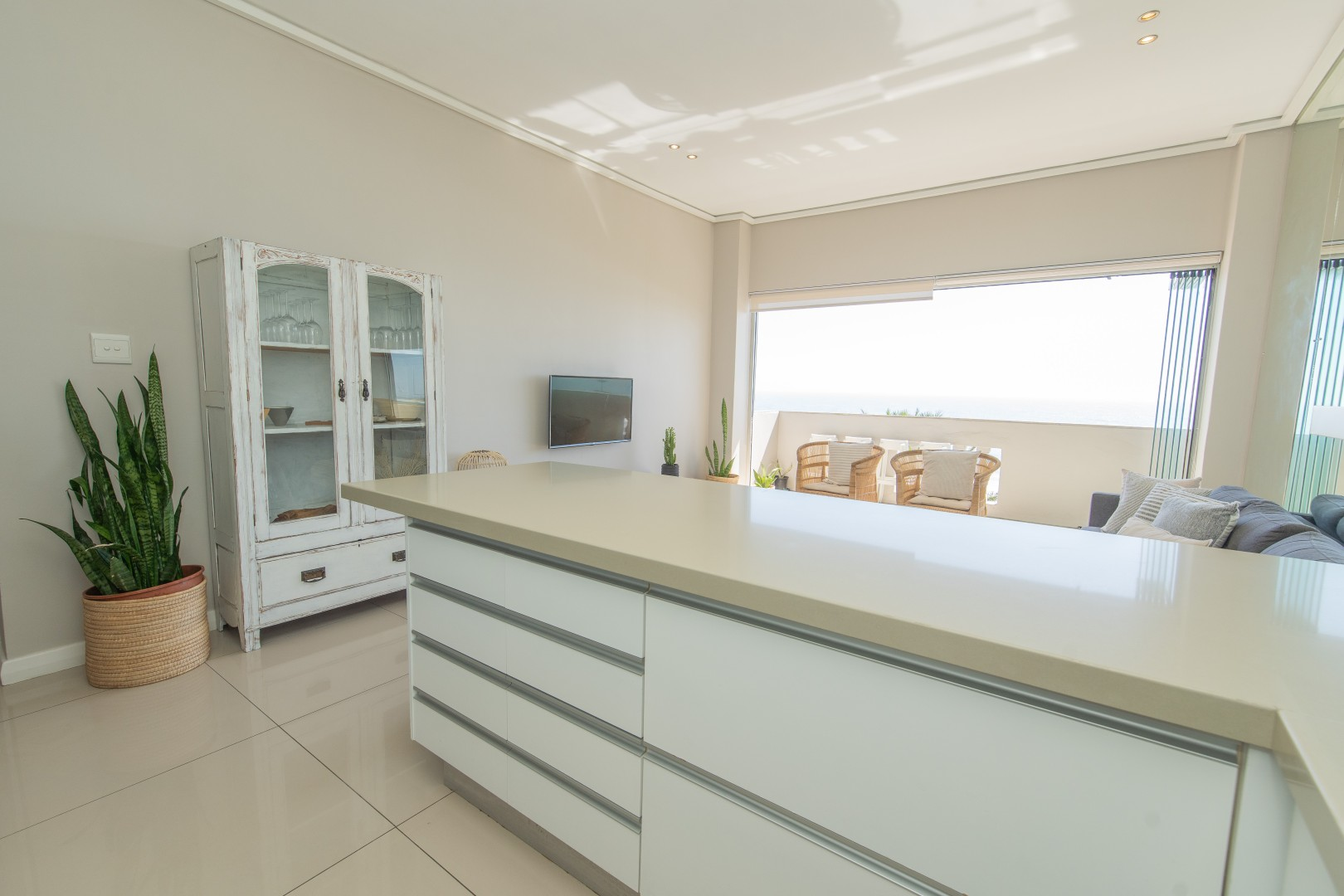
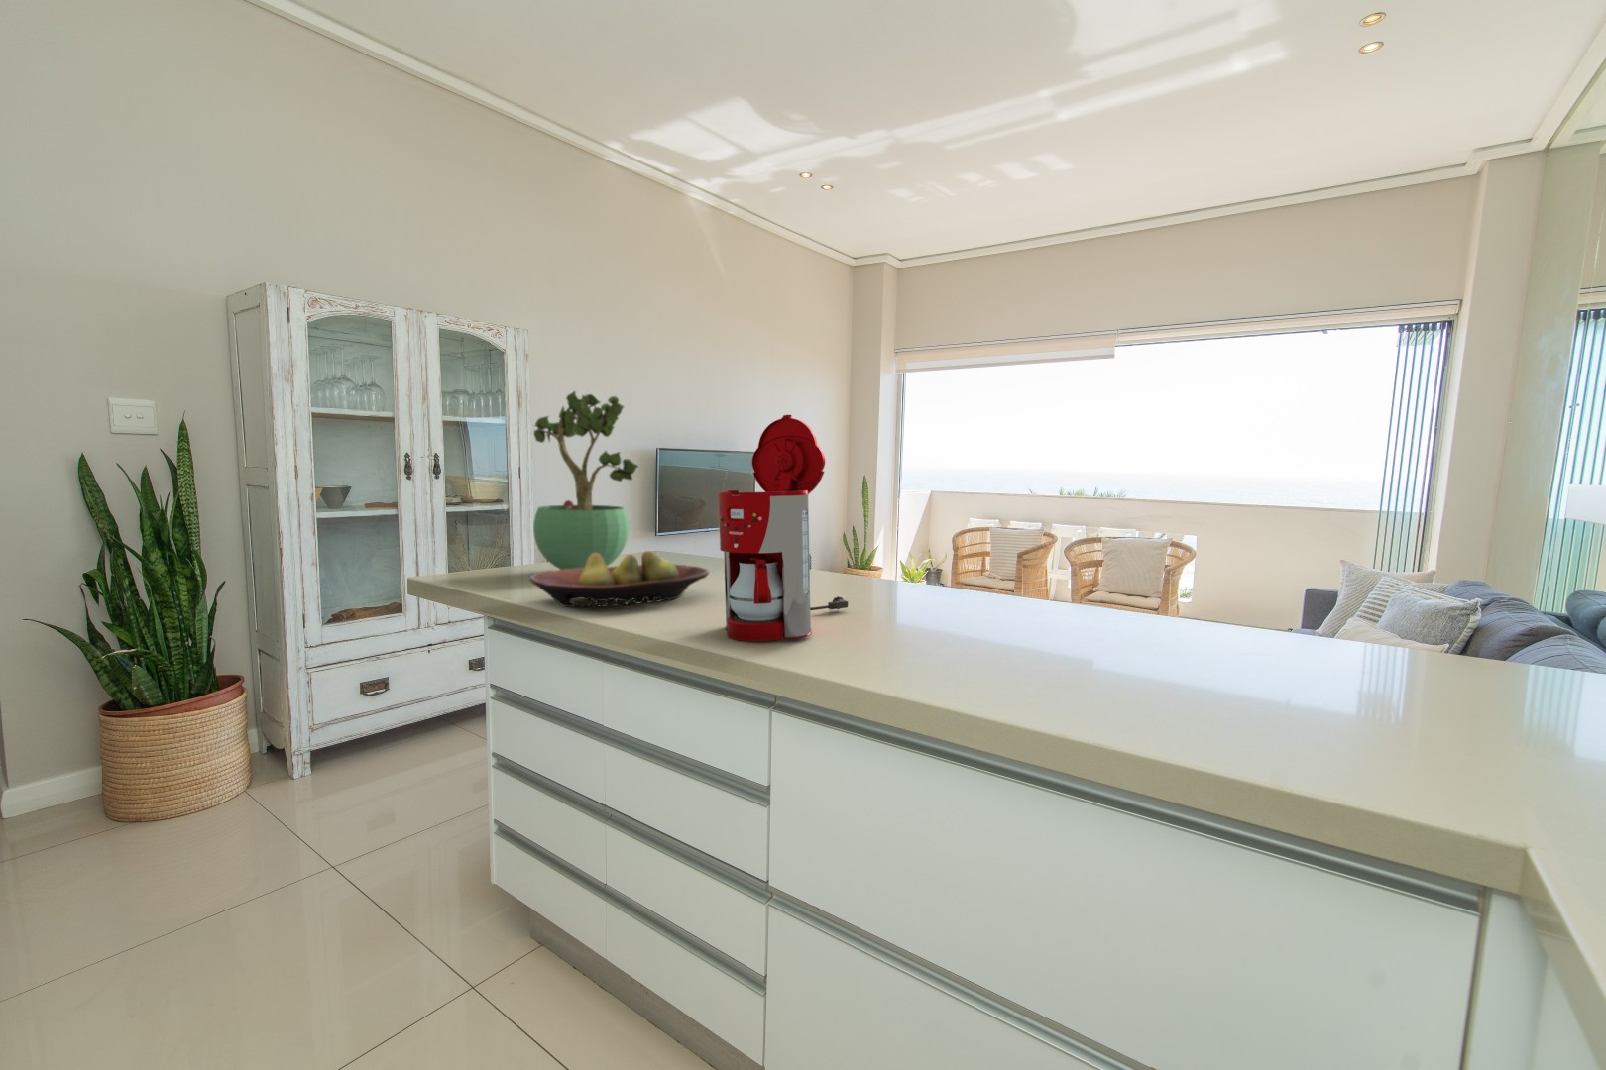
+ fruit bowl (623, 576)
+ potted plant (577, 482)
+ coffee maker (780, 519)
